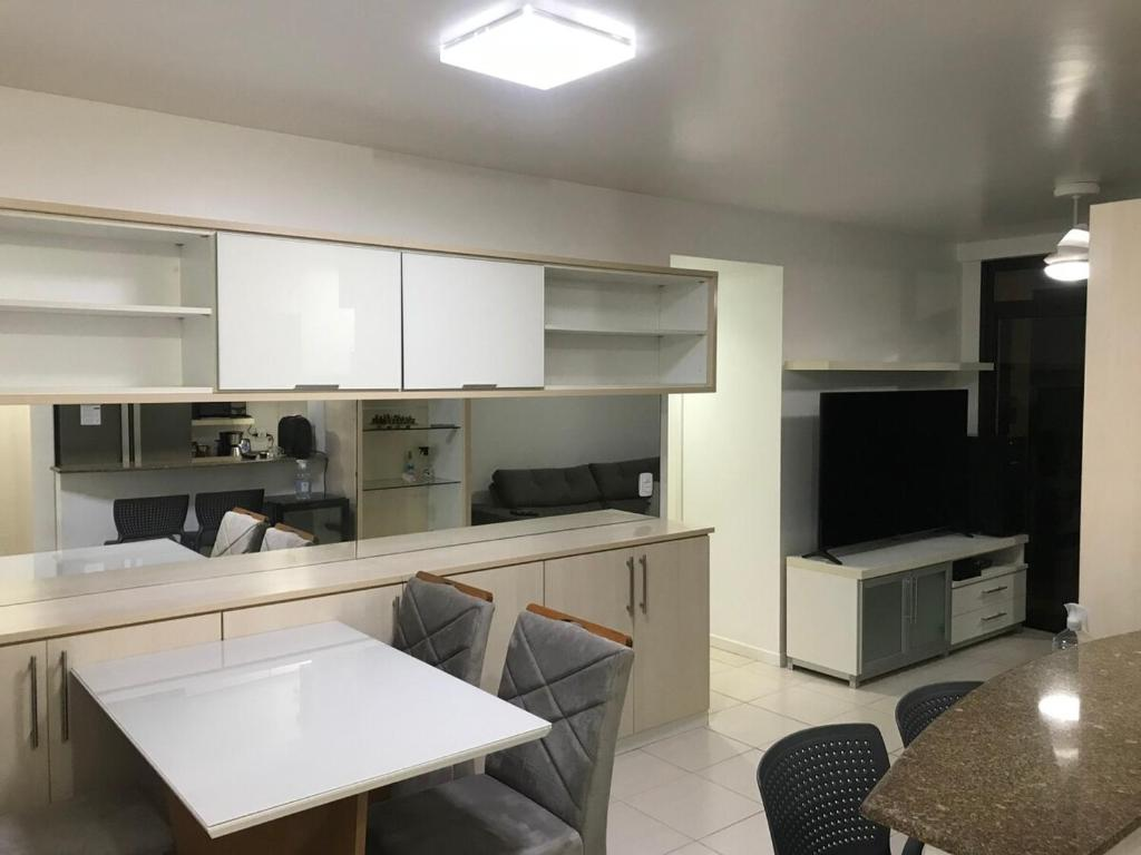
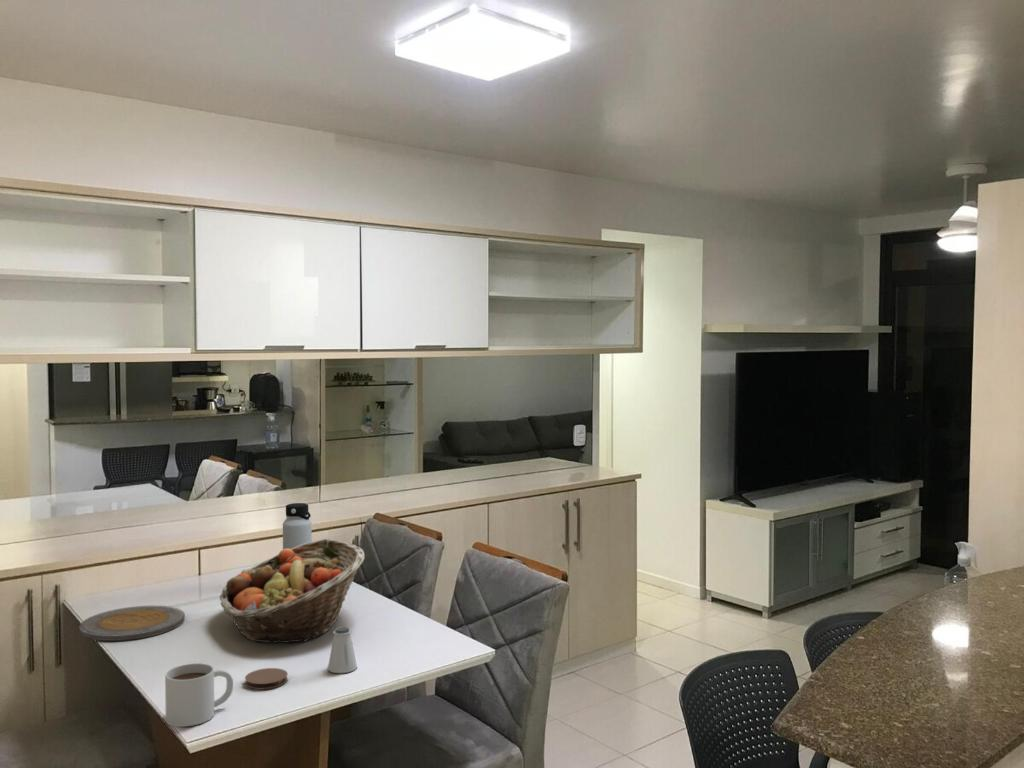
+ plate (133, 622)
+ fruit basket (293, 587)
+ coaster (266, 678)
+ mug (200, 691)
+ water bottle (297, 541)
+ saltshaker (342, 648)
